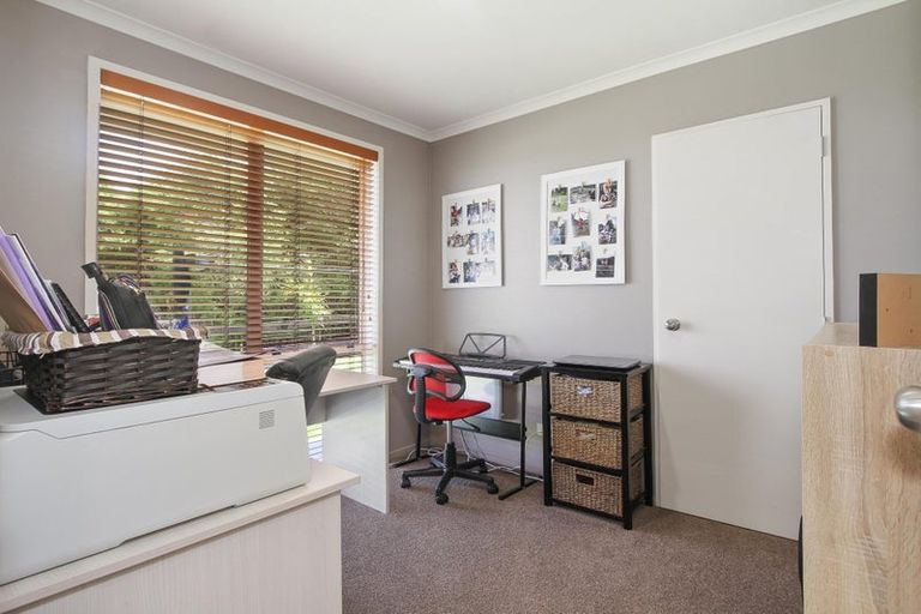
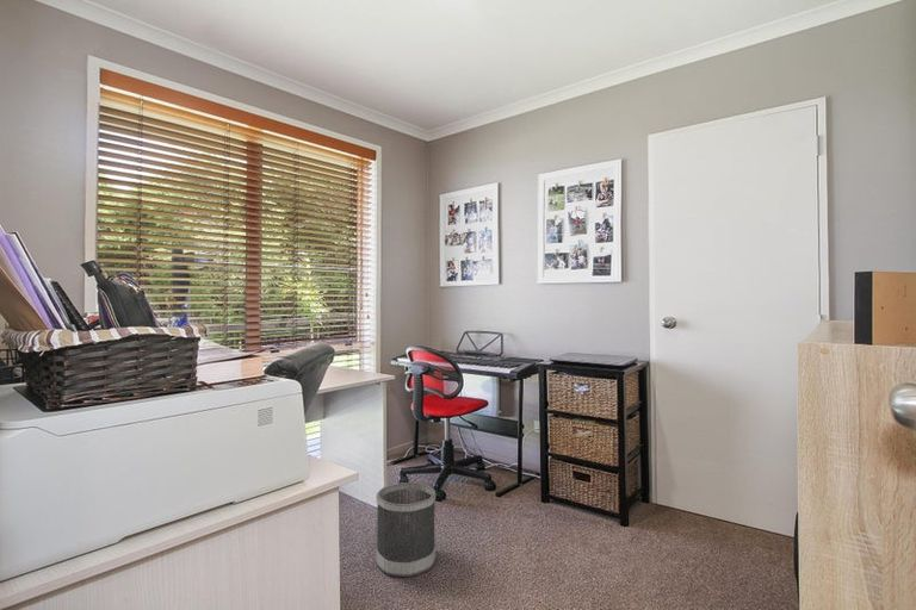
+ wastebasket (406, 527)
